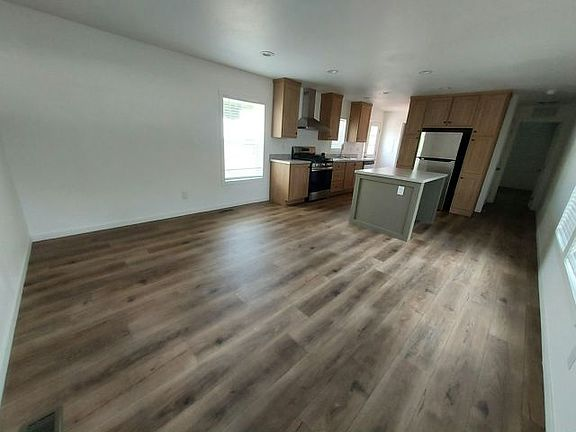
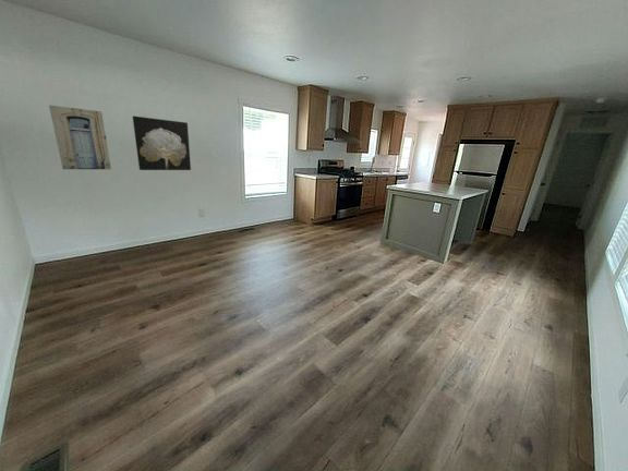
+ wall art (164, 145)
+ wall art (82, 140)
